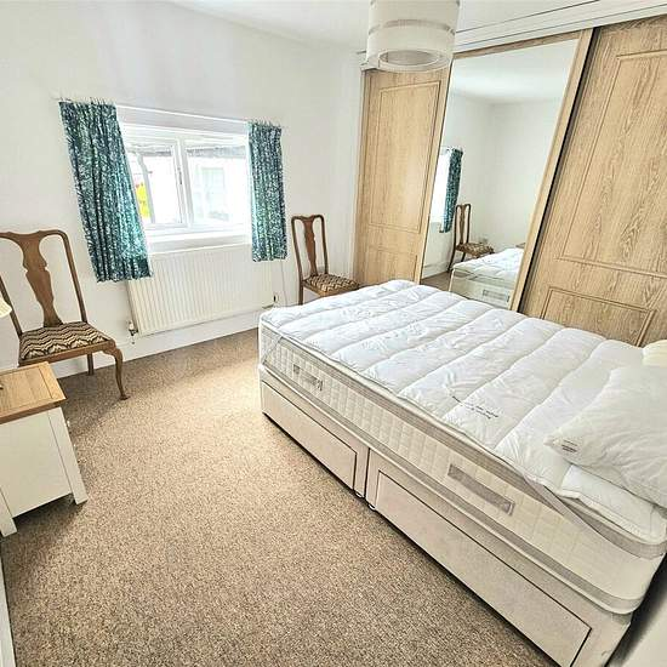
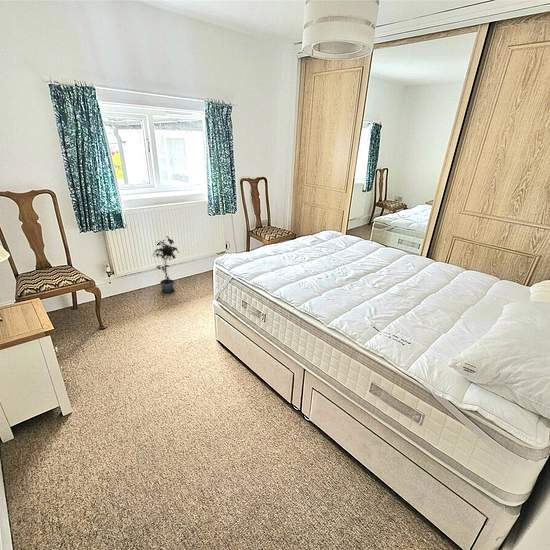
+ potted plant (166, 265)
